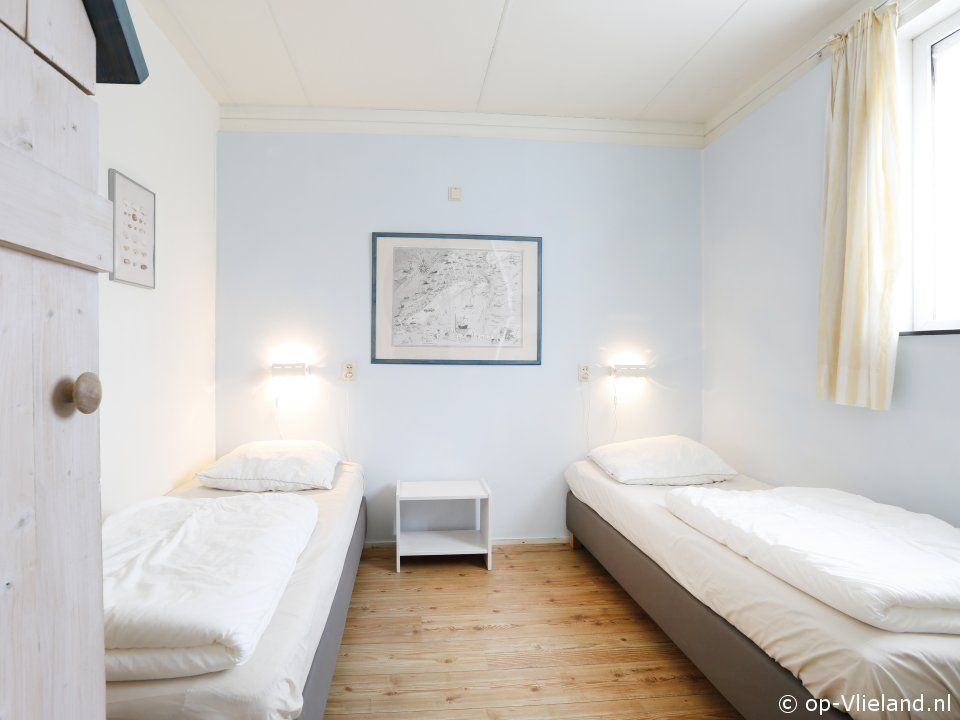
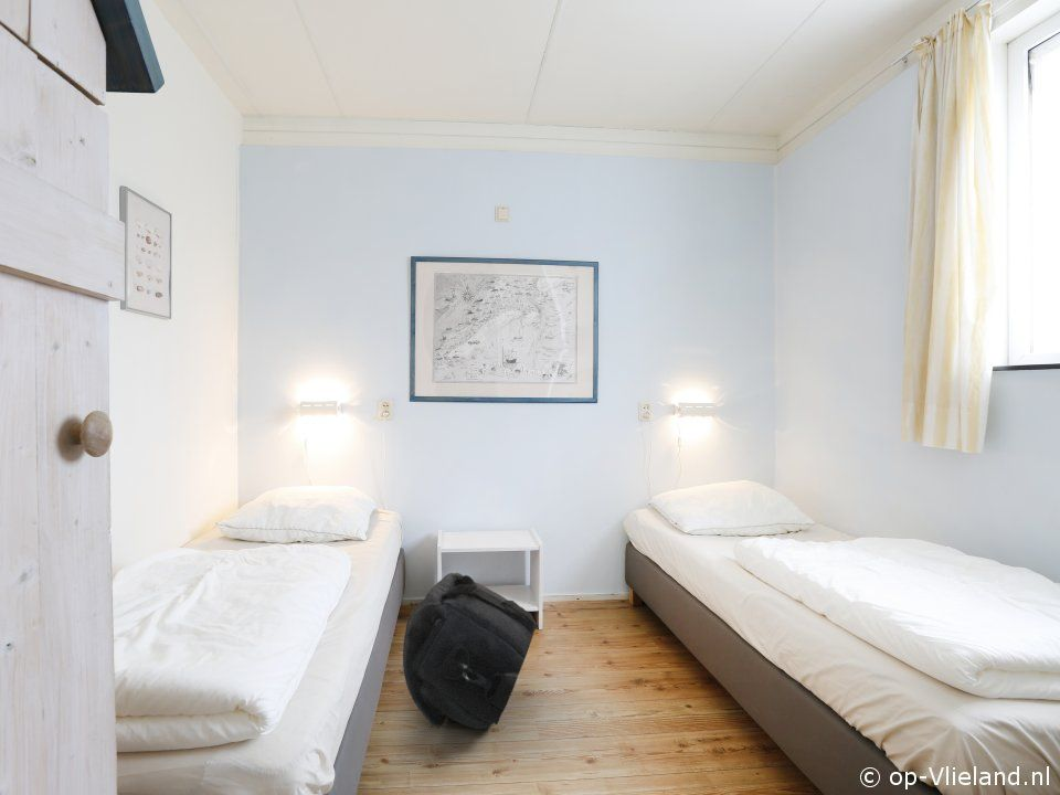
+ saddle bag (476, 643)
